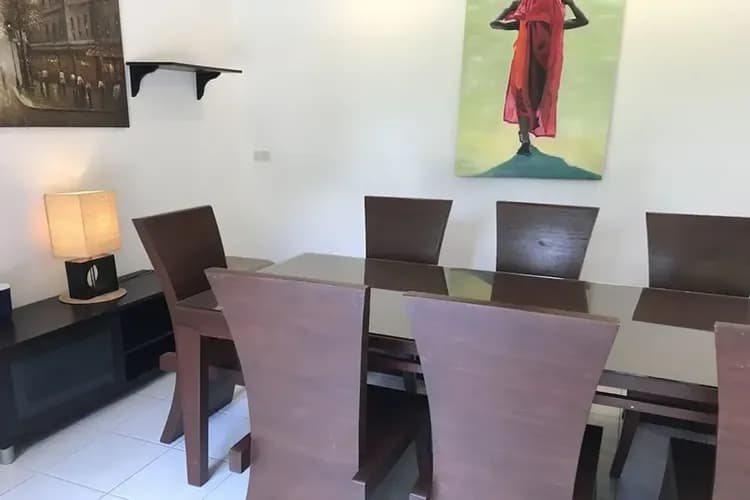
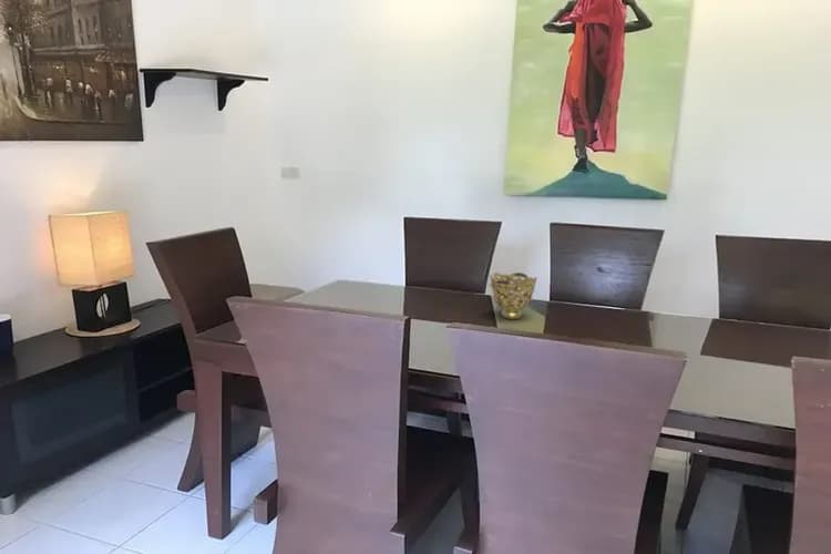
+ decorative bowl (512, 296)
